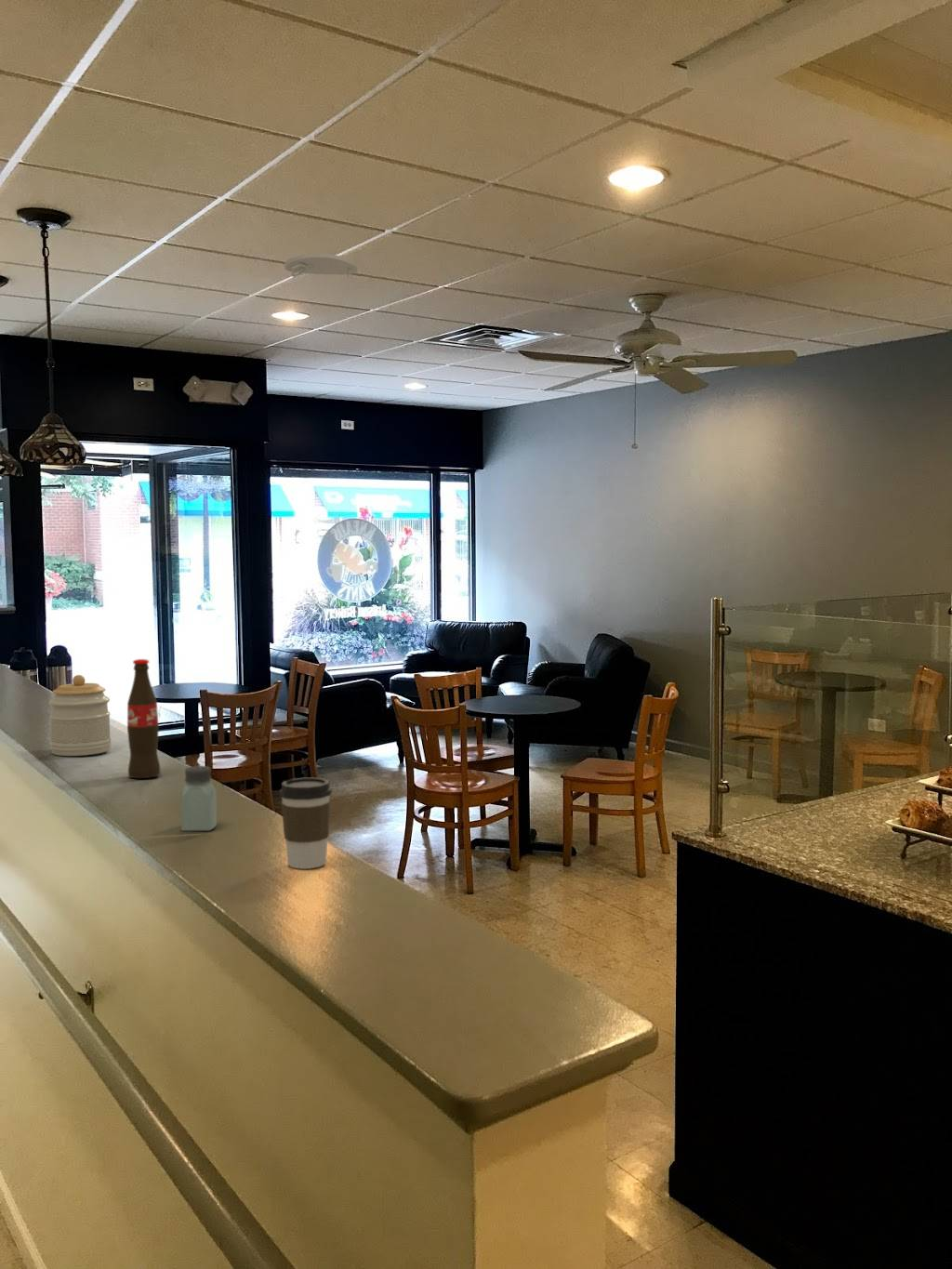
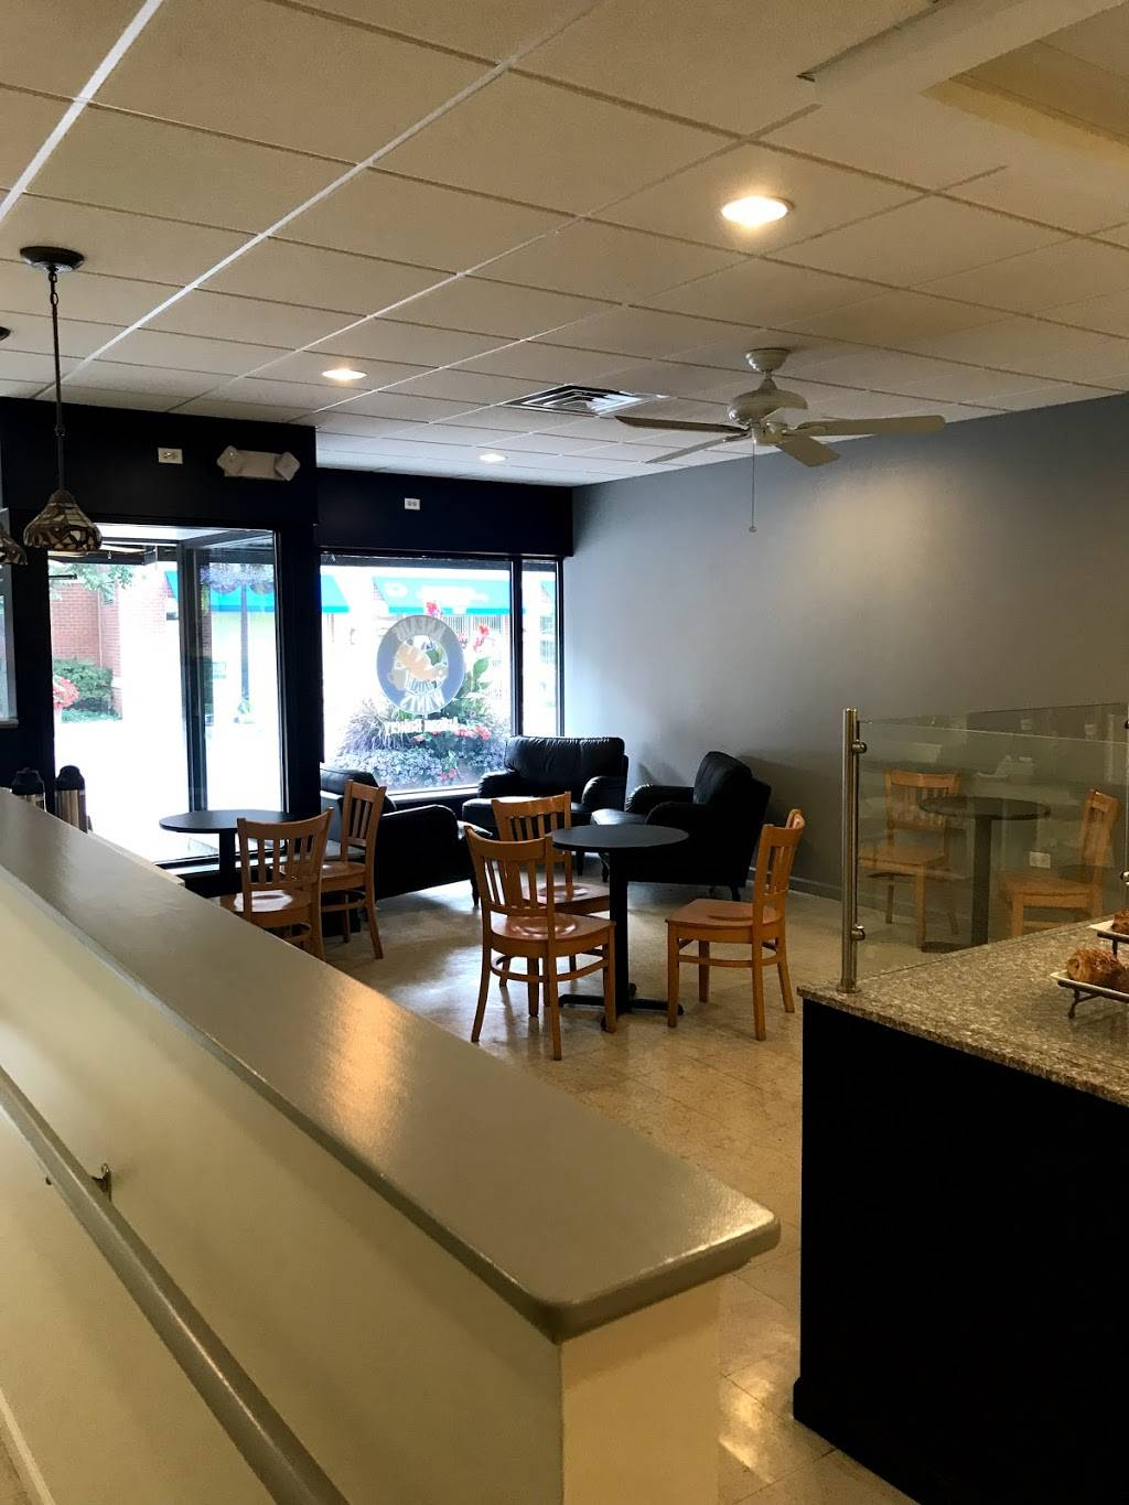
- smoke detector (321, 268)
- saltshaker (198, 798)
- pop (142, 718)
- jar (80, 713)
- coffee cup (306, 823)
